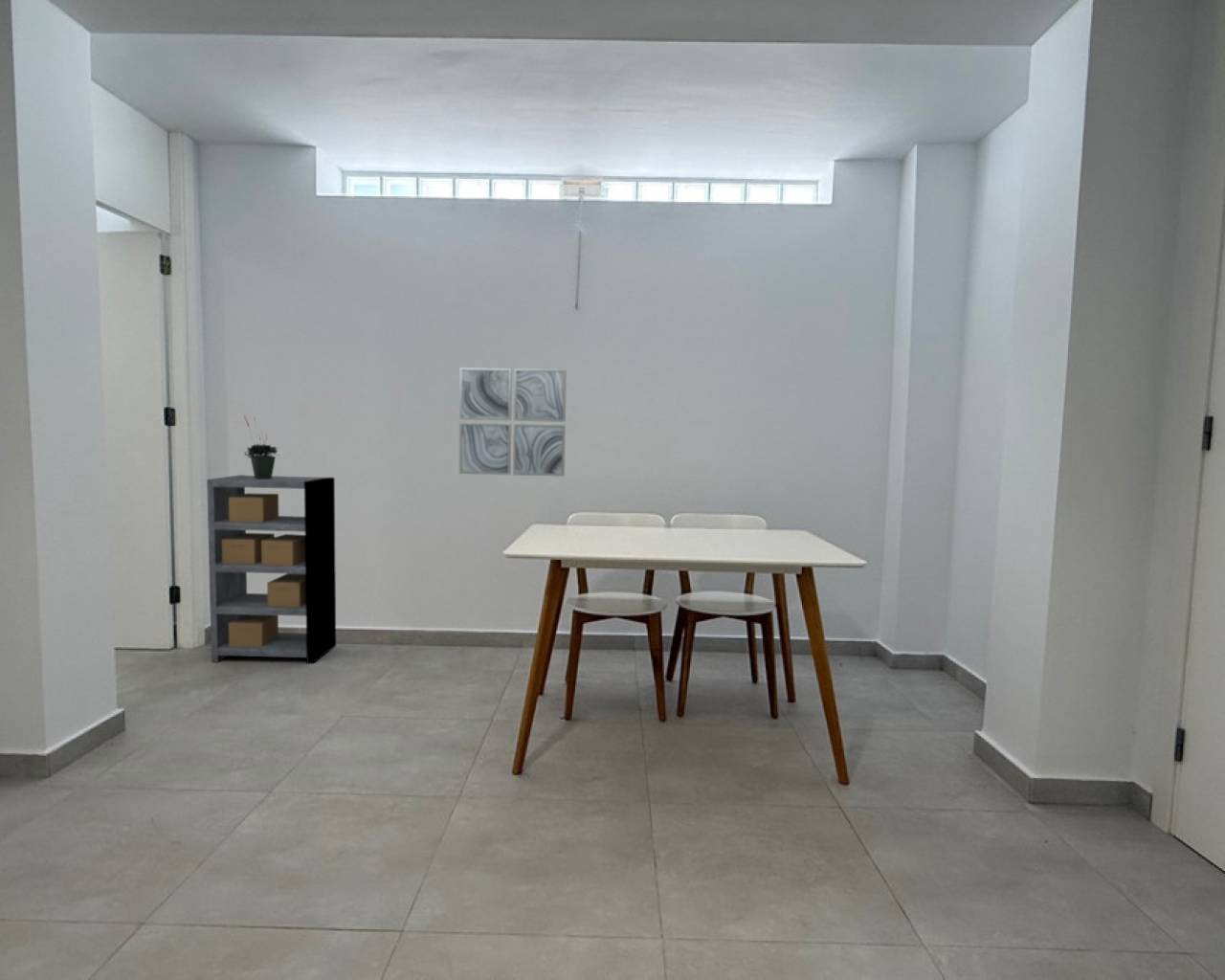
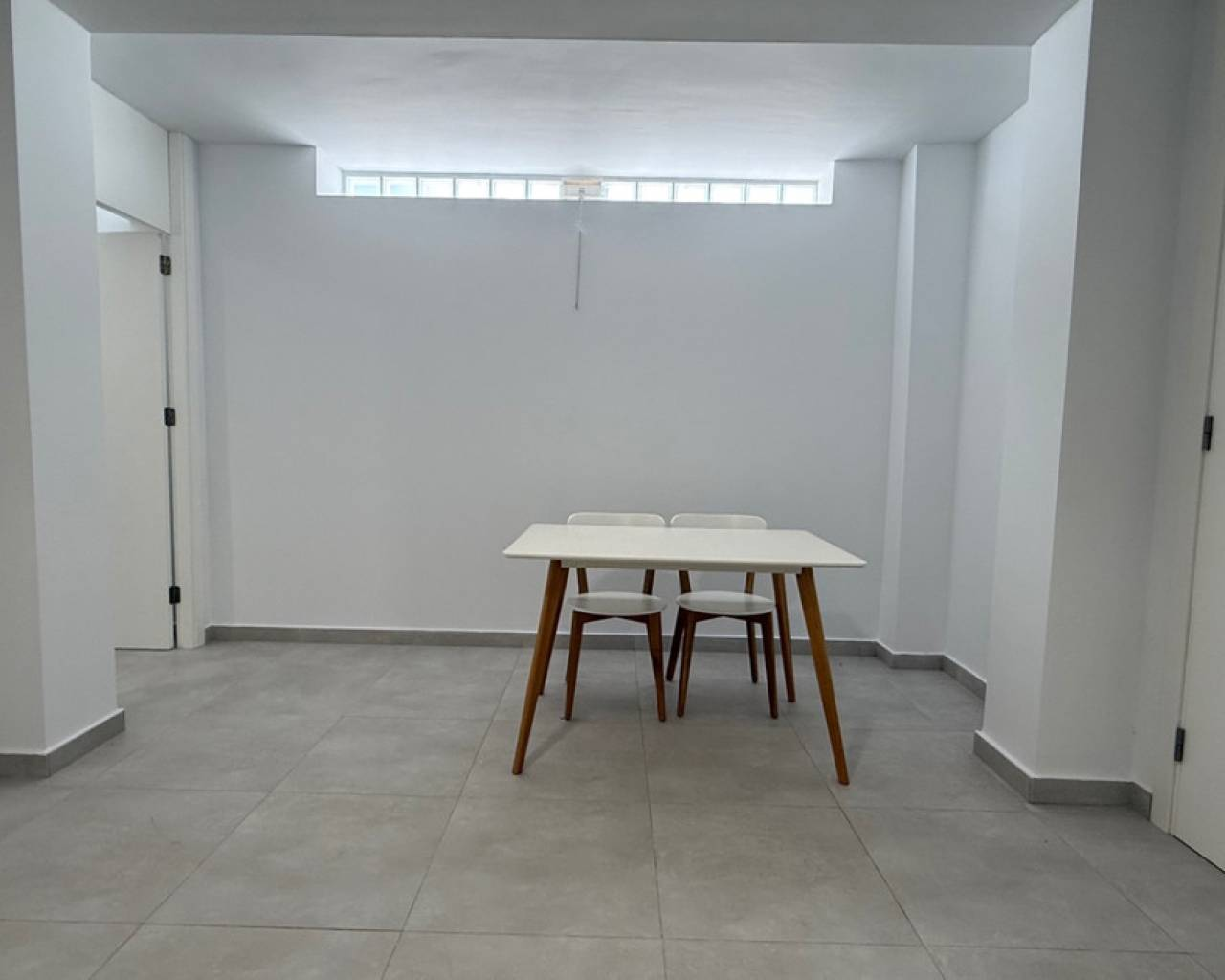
- shelving unit (275, 567)
- potted plant (260, 446)
- wall art (514, 420)
